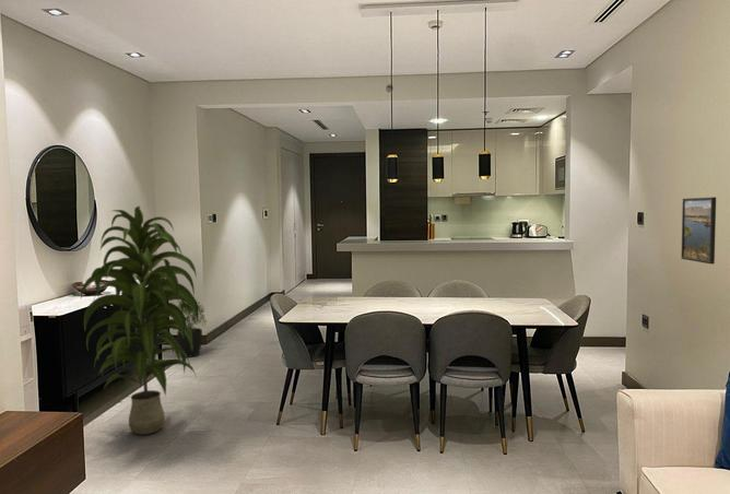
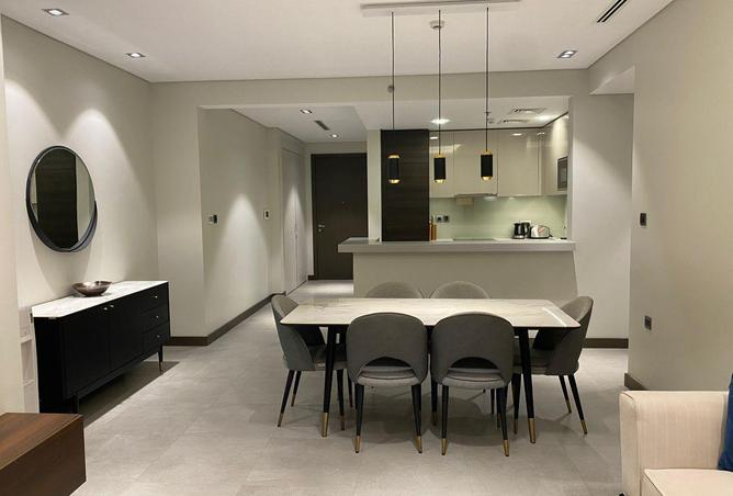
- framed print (697, 230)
- indoor plant (140, 319)
- potted plant (190, 325)
